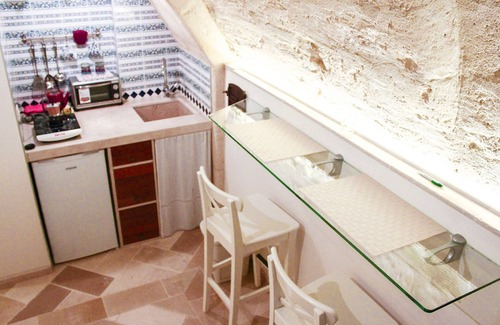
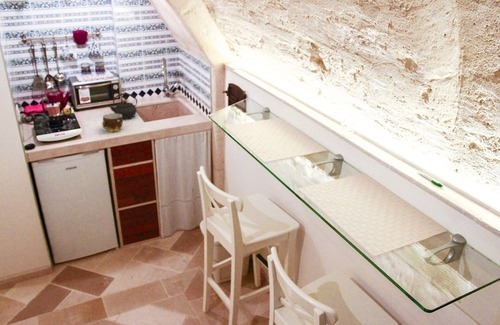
+ cup (112, 123)
+ kettle (123, 105)
